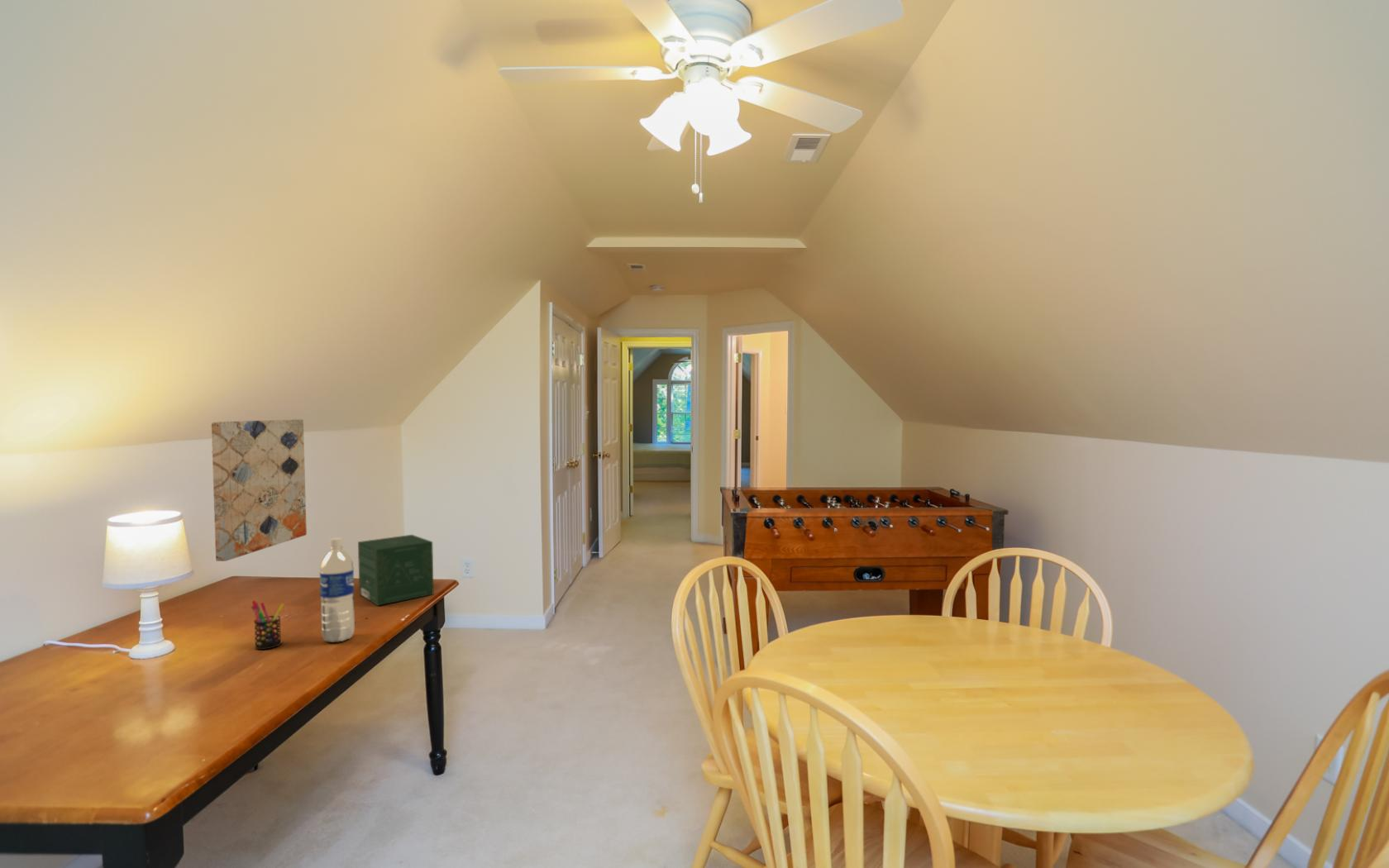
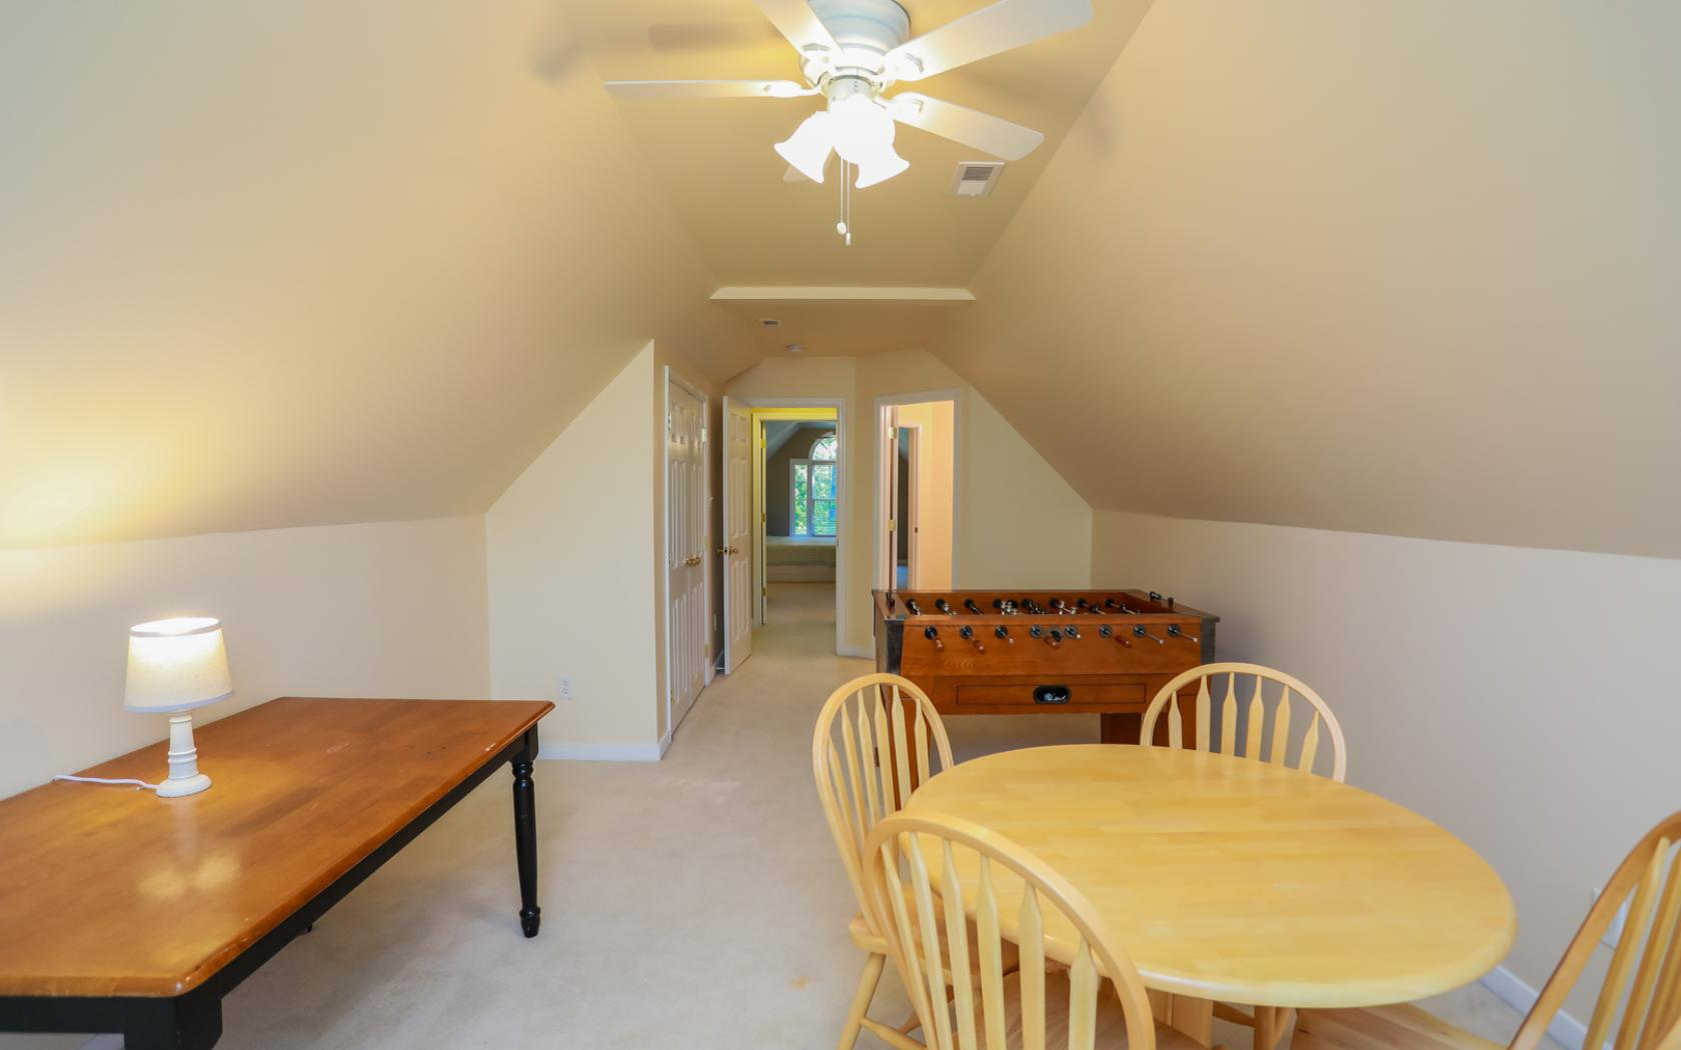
- water bottle (337, 589)
- pen holder (265, 623)
- gift box (395, 568)
- wall art (263, 484)
